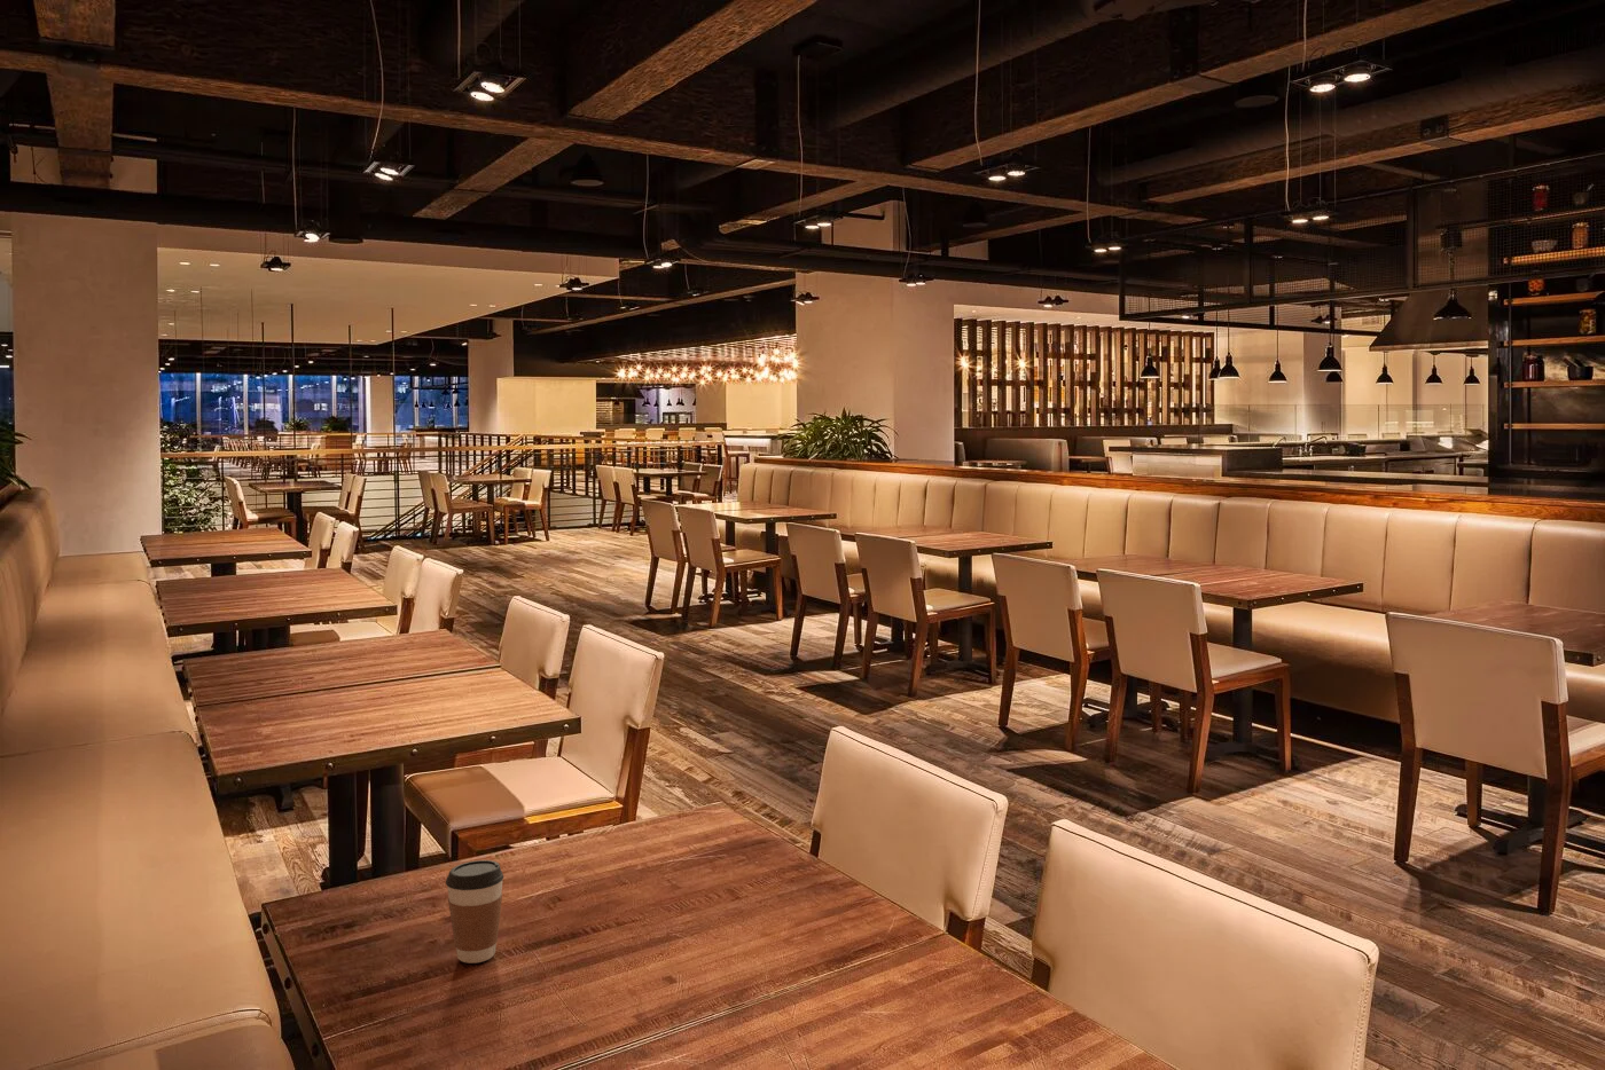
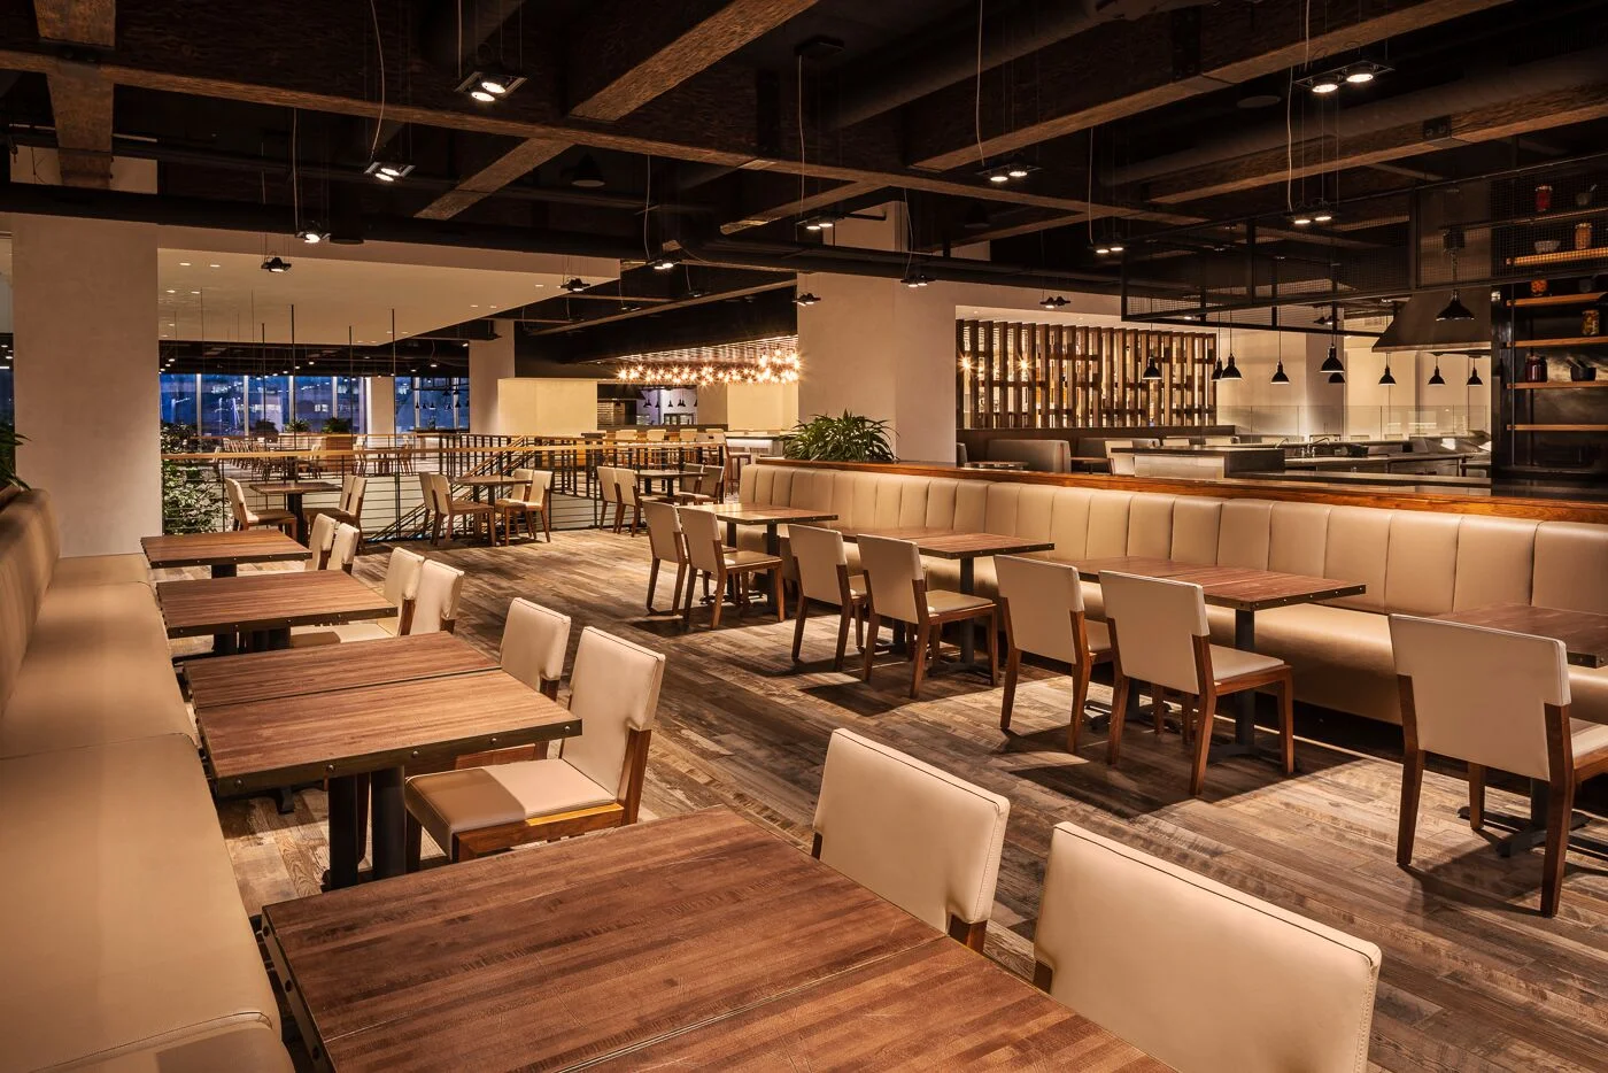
- coffee cup (474, 911)
